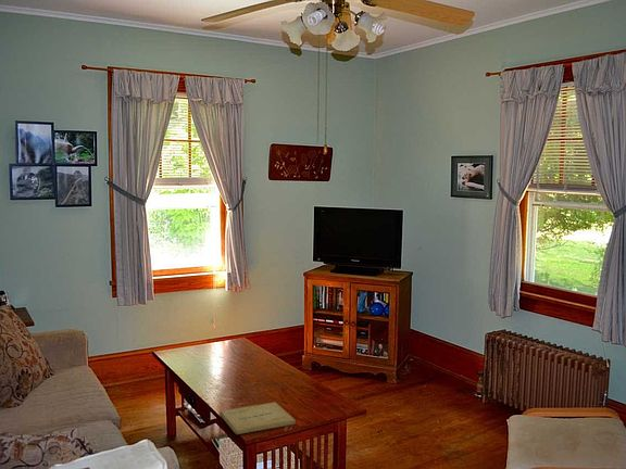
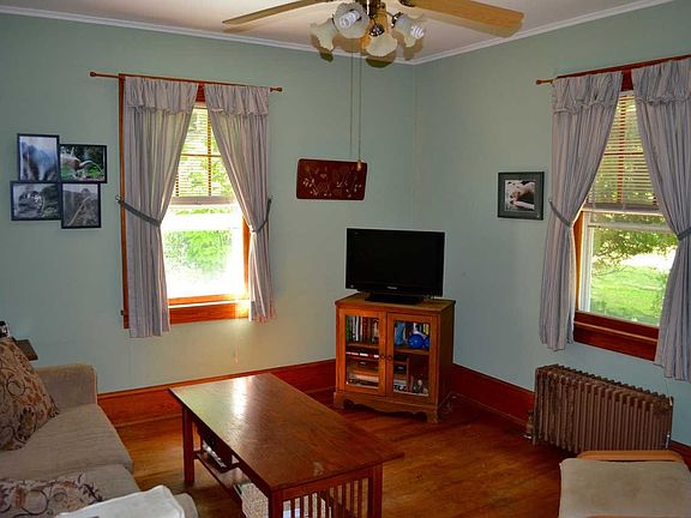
- book (256, 417)
